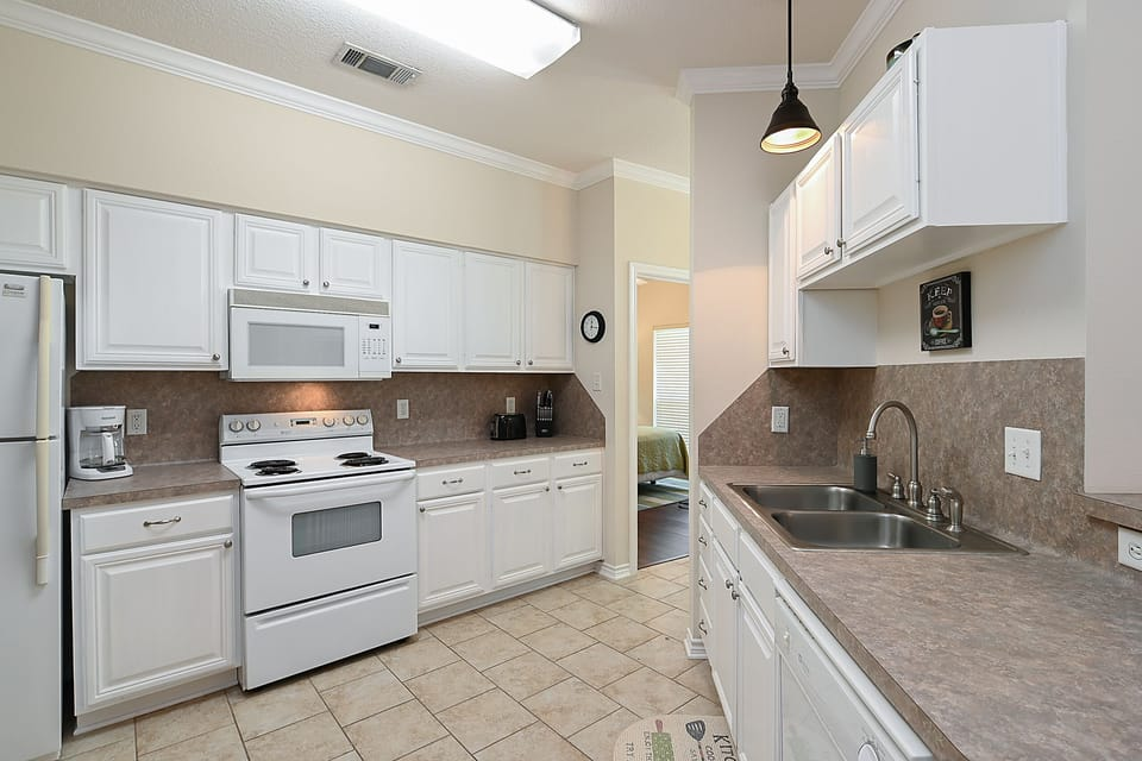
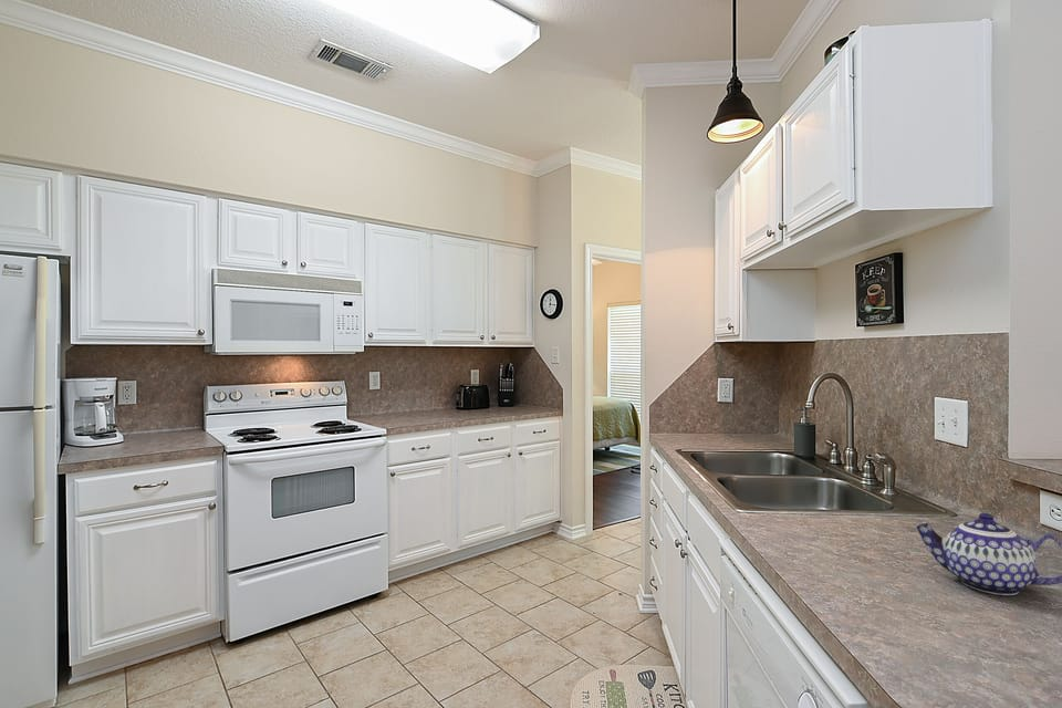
+ teapot (989, 549)
